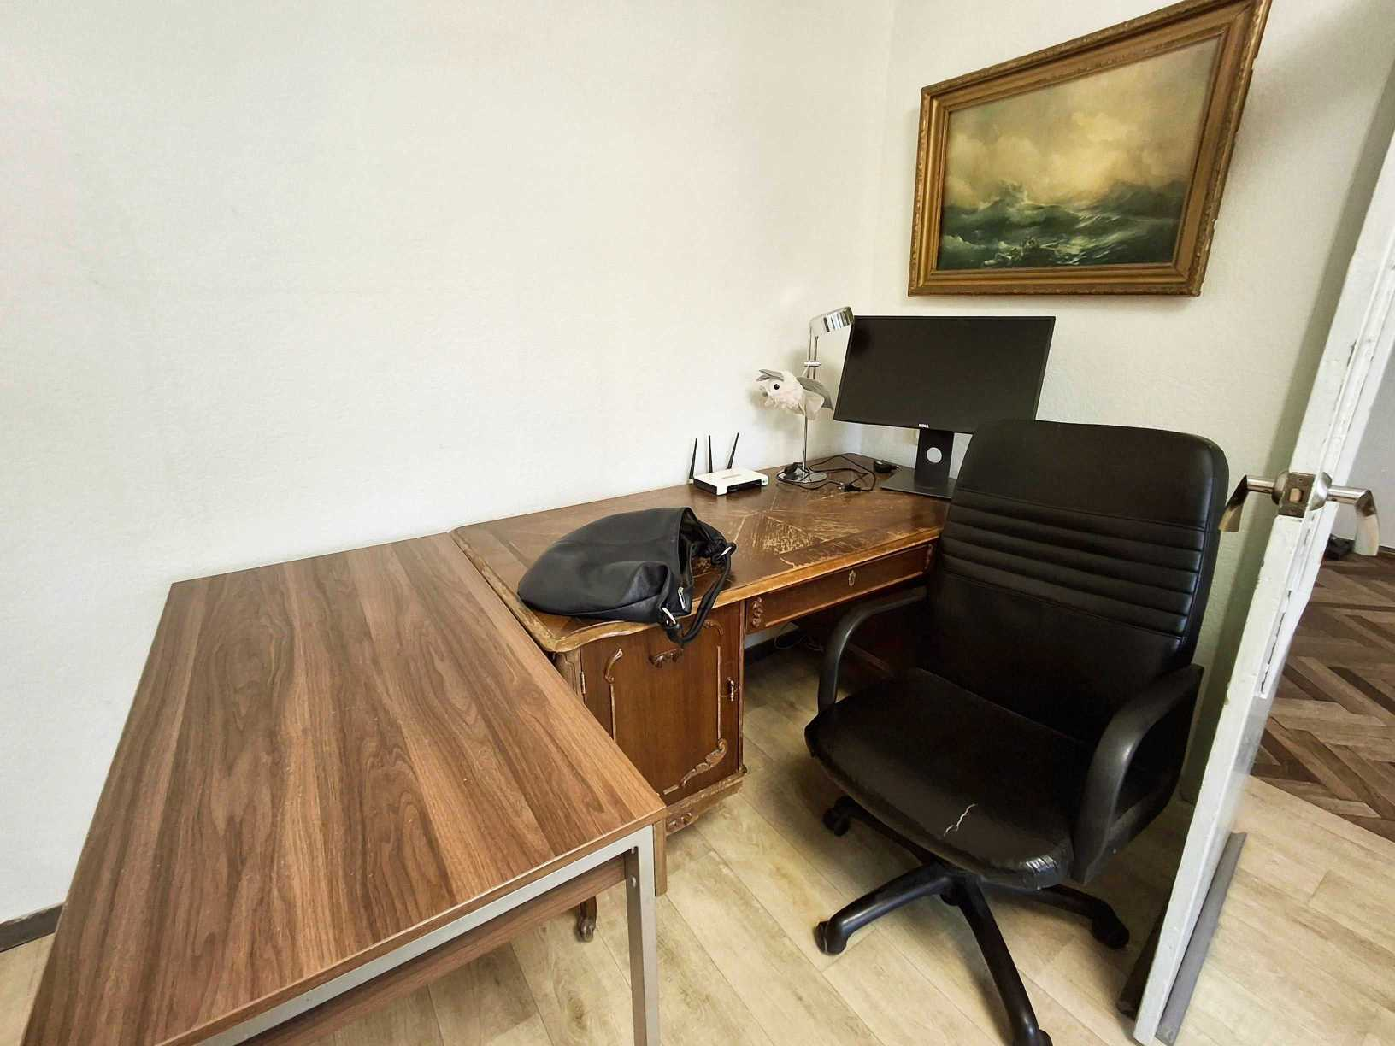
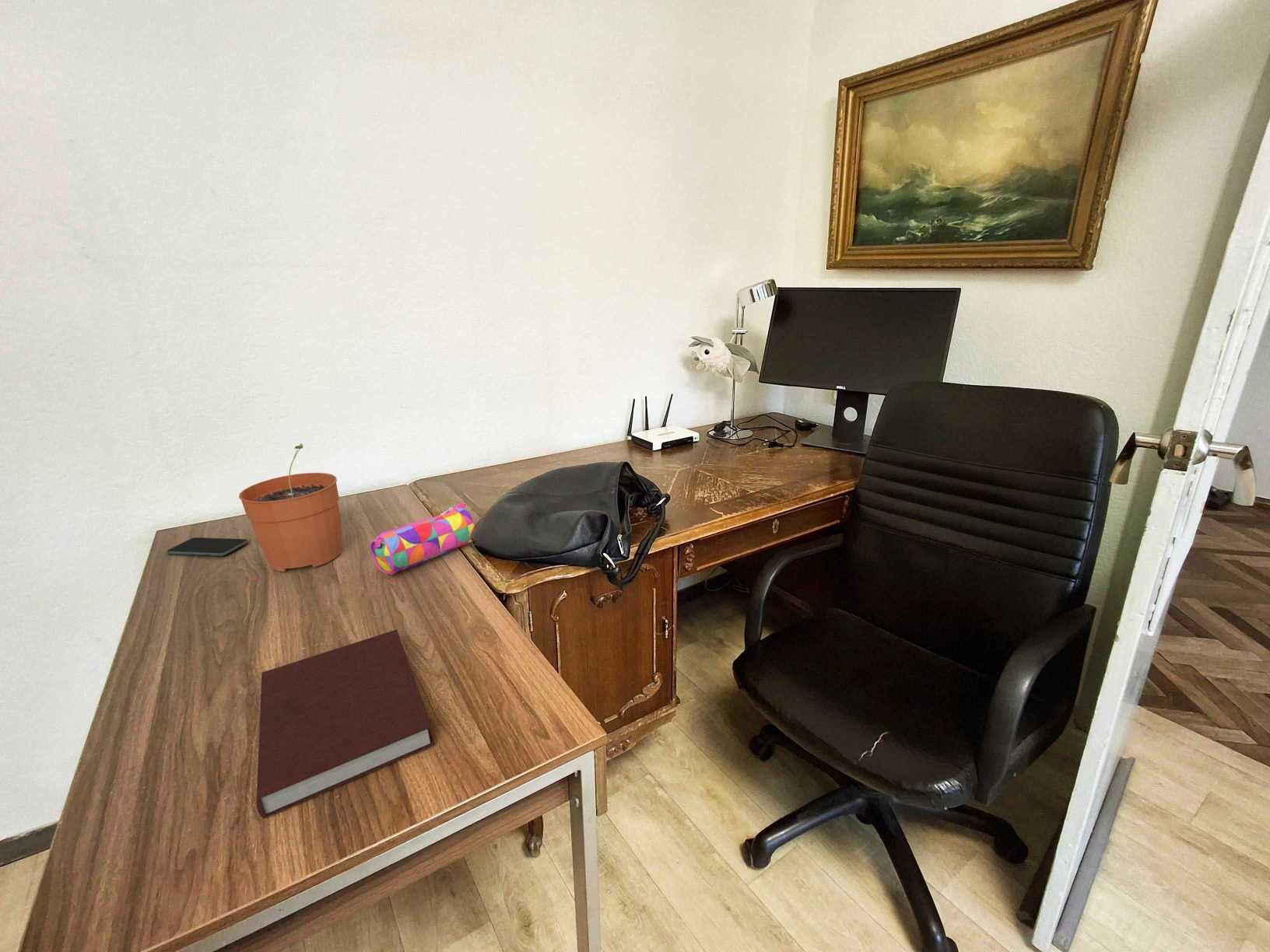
+ smartphone (208, 546)
+ plant pot (294, 504)
+ pencil case (426, 537)
+ notebook (342, 706)
